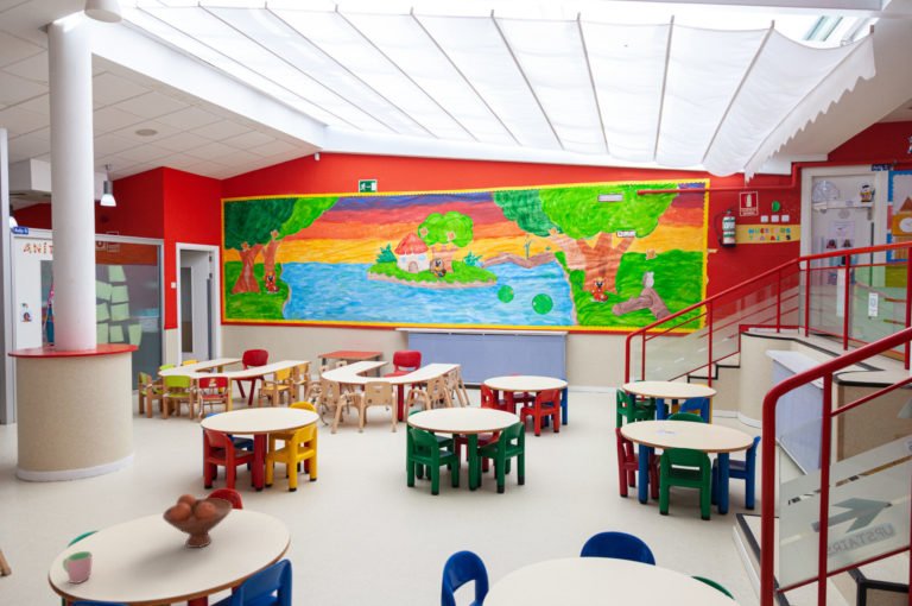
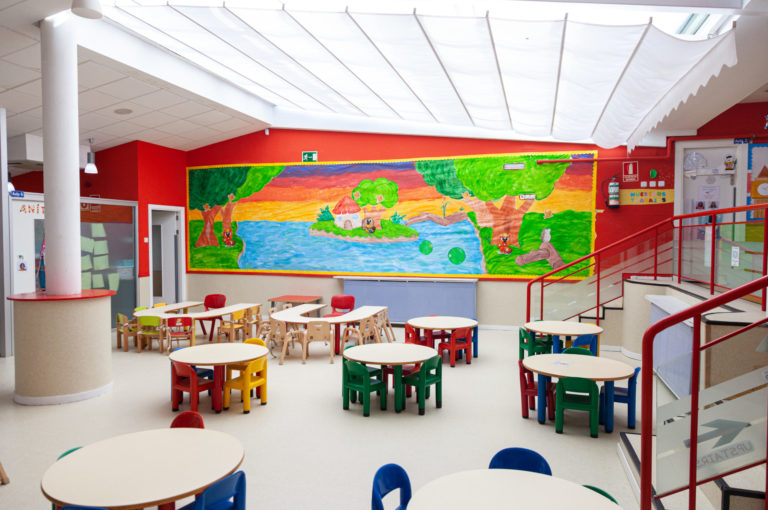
- cup (76, 567)
- fruit bowl (198, 519)
